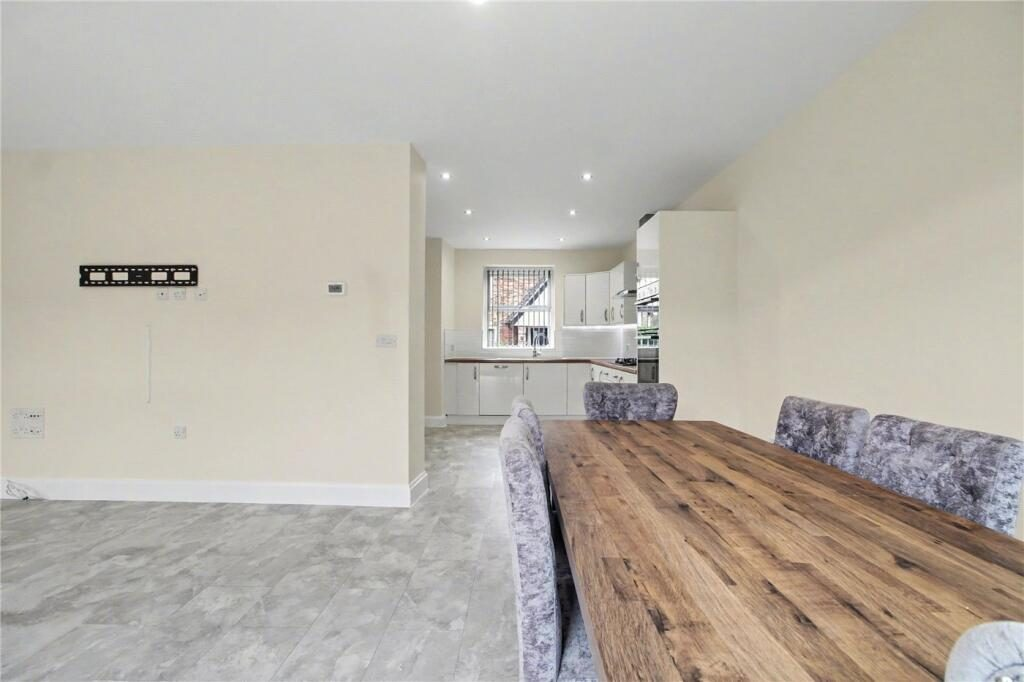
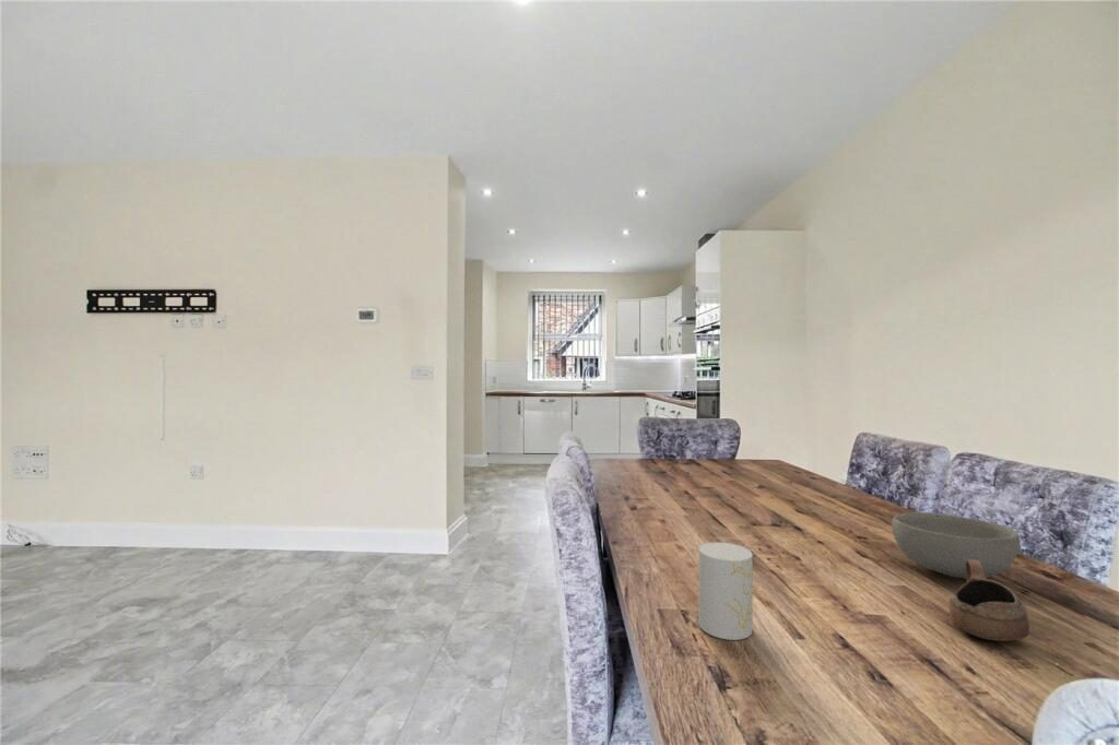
+ bowl (952, 547)
+ cup (989, 601)
+ cup (725, 588)
